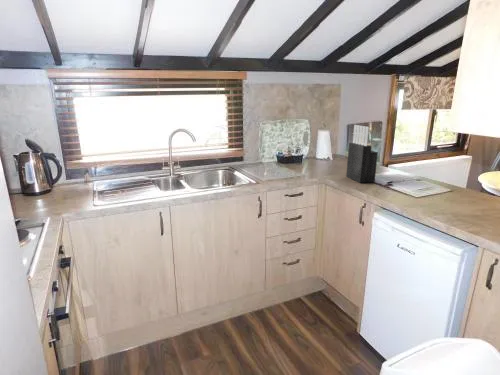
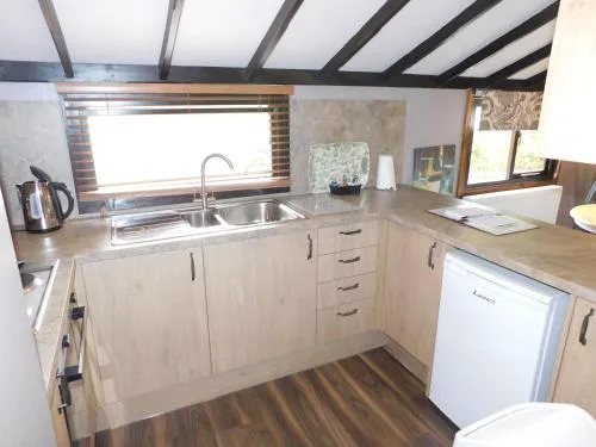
- knife block (363, 153)
